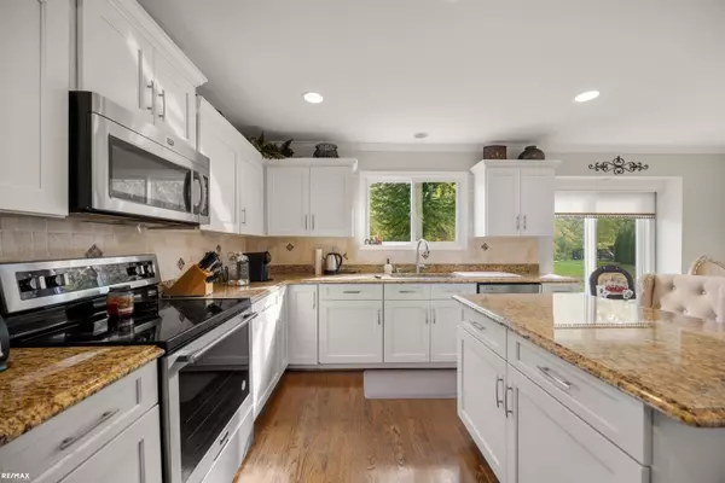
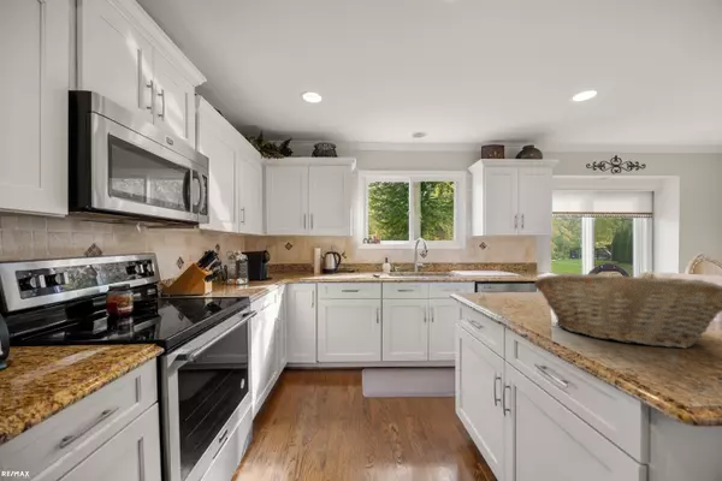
+ fruit basket (620, 302)
